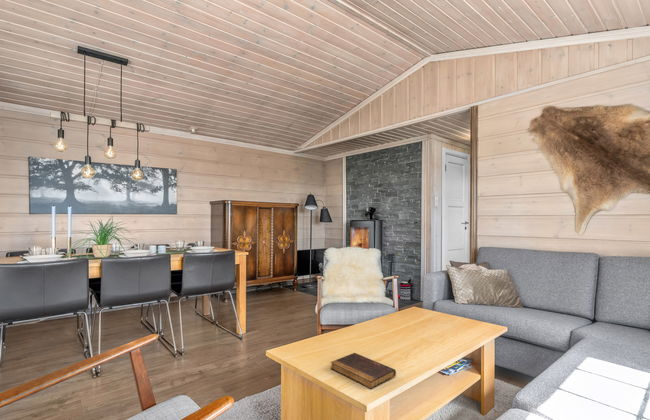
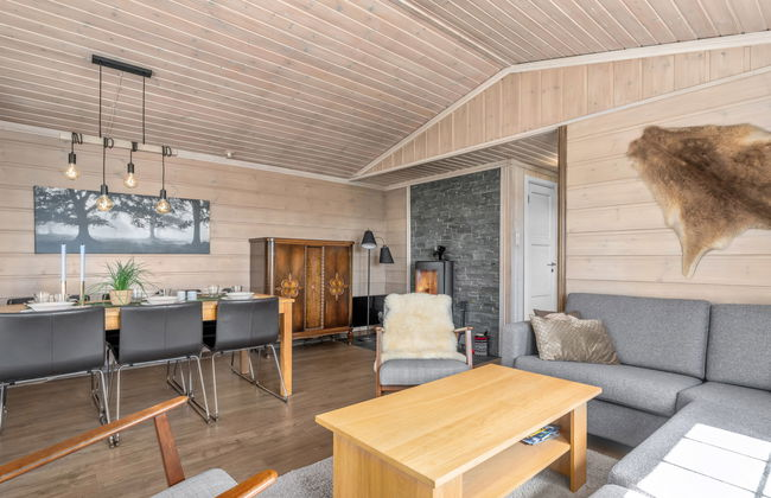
- book (362, 369)
